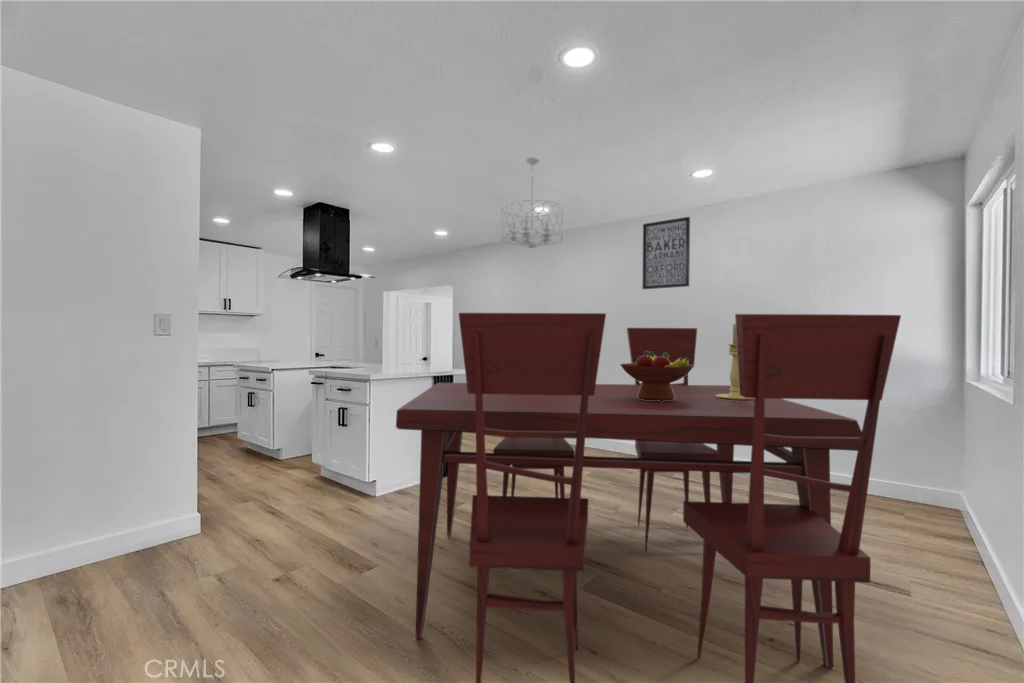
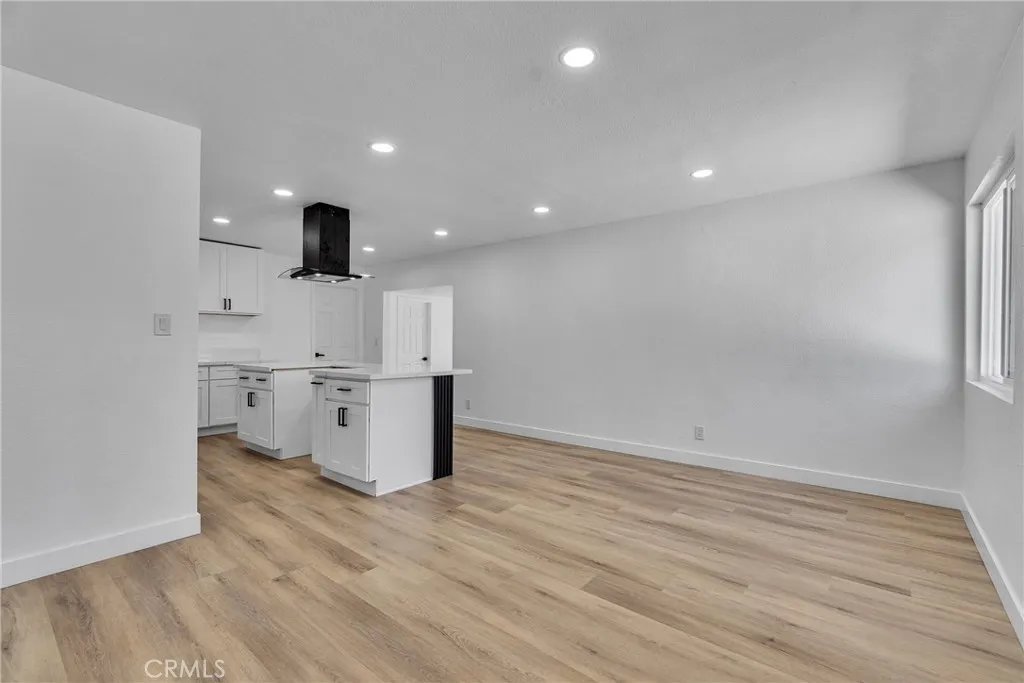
- dining table (600, 457)
- chandelier (532, 204)
- wall art (665, 254)
- candle holder (736, 360)
- fruit bowl (656, 374)
